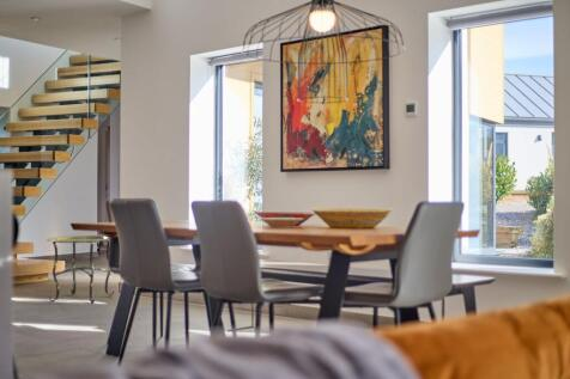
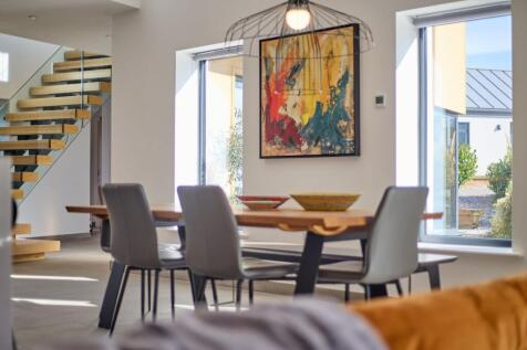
- side table (83, 268)
